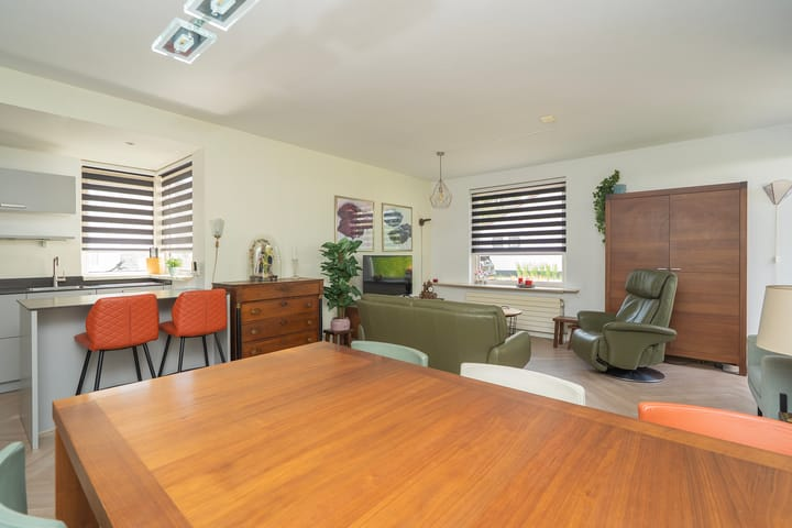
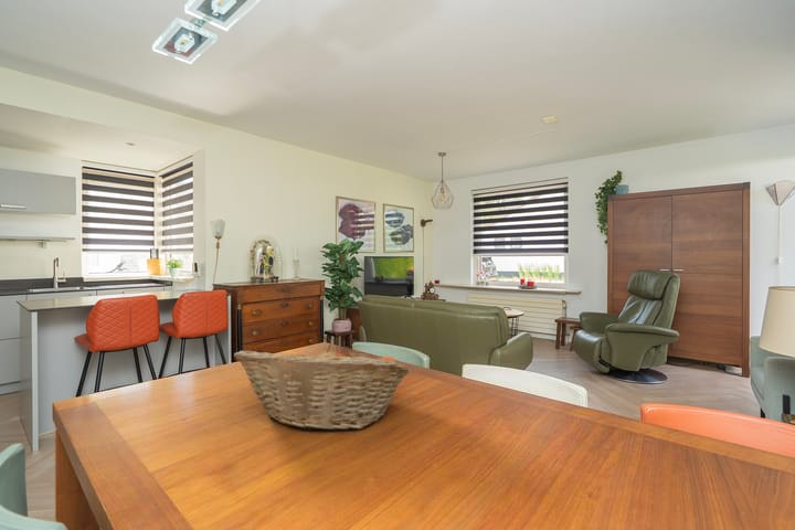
+ fruit basket (322, 375)
